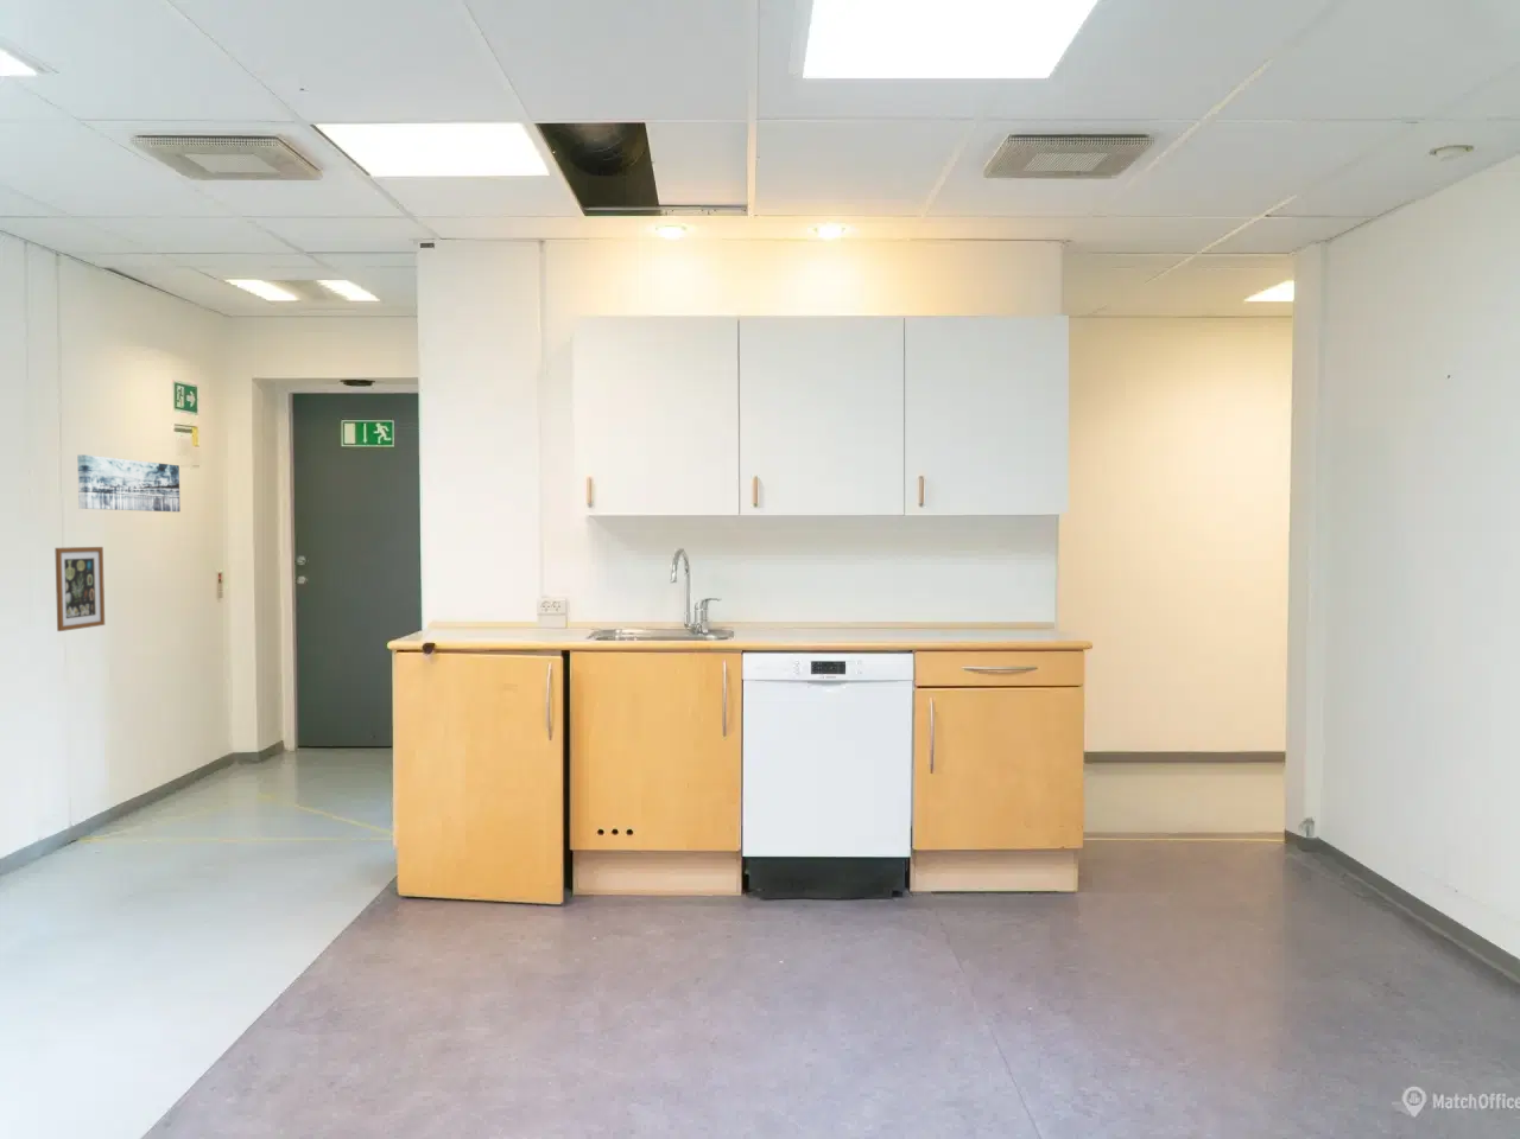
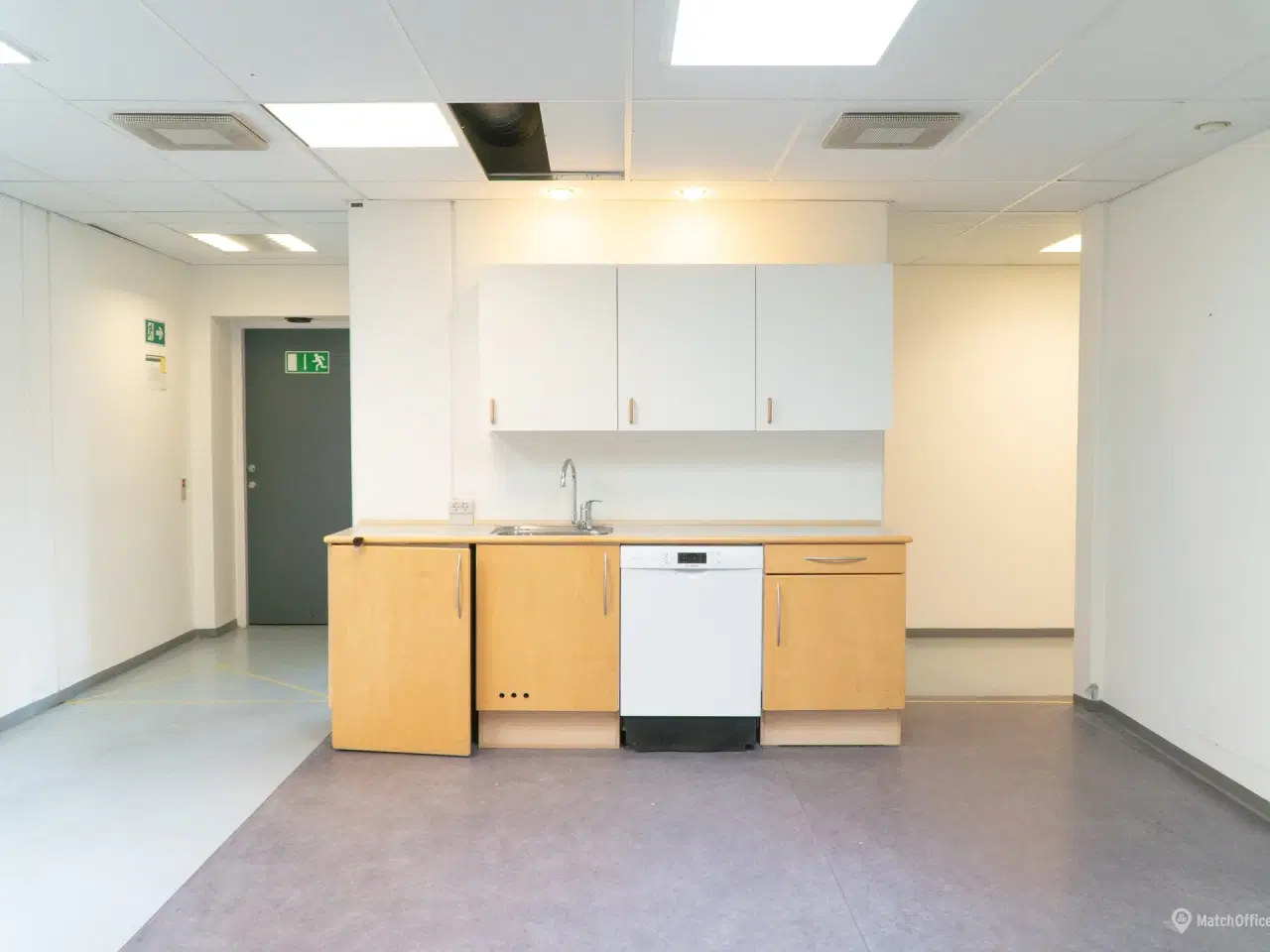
- wall art (132, 486)
- wall art (80, 587)
